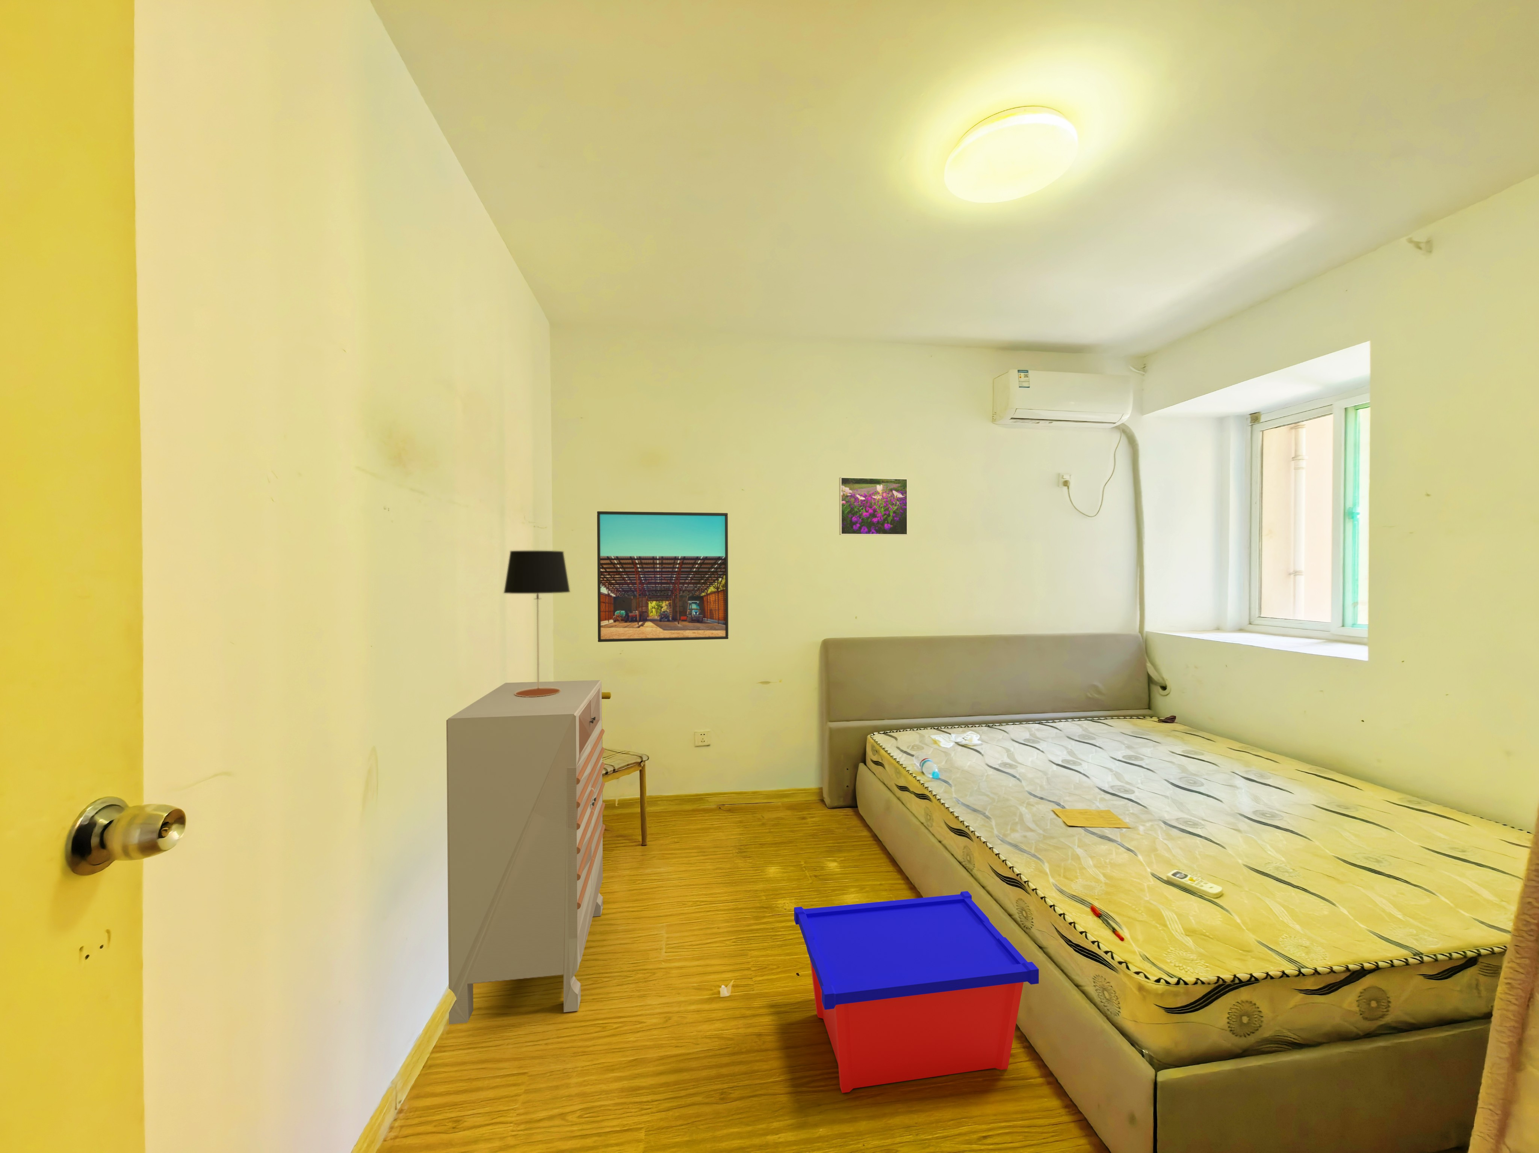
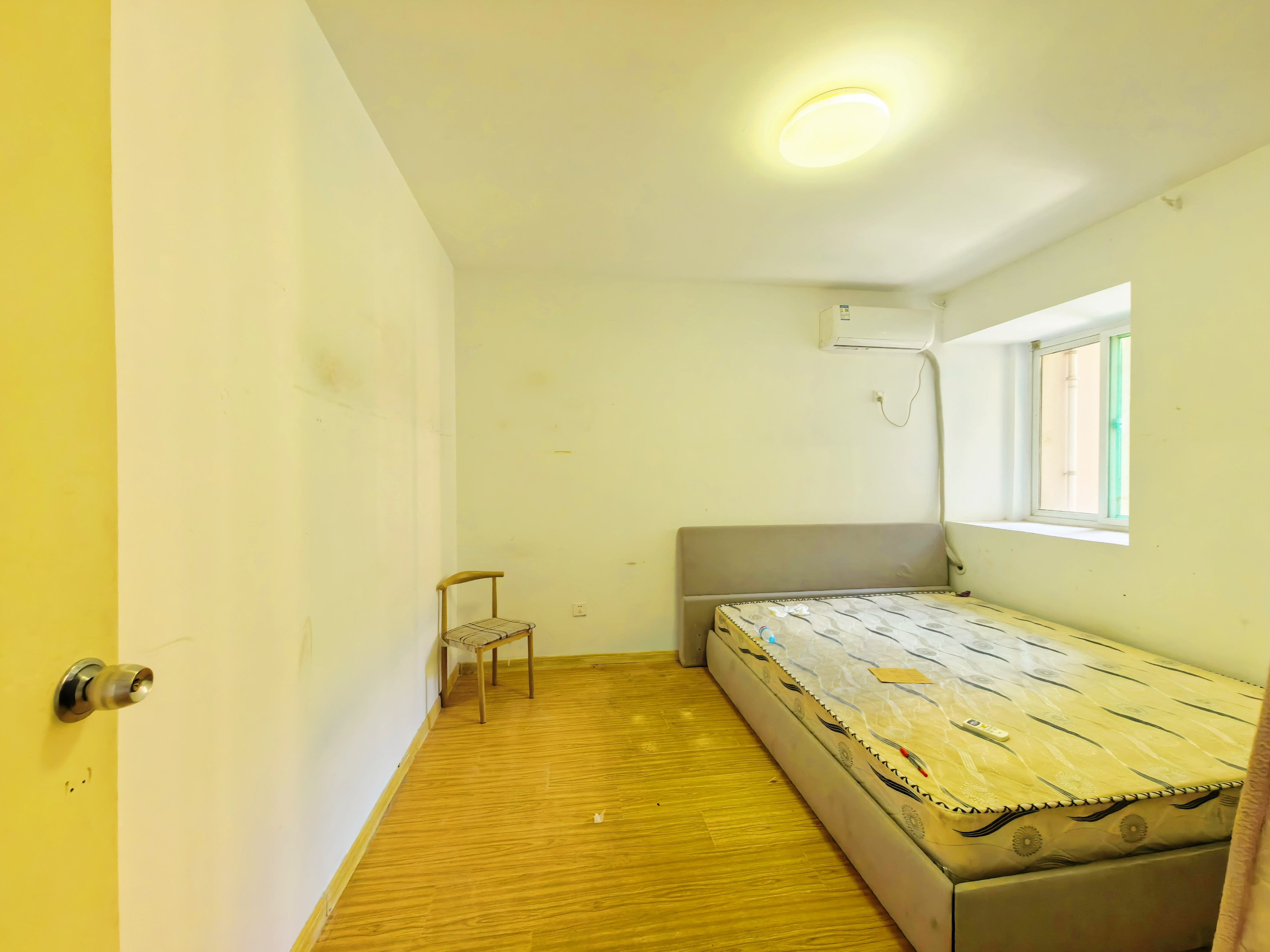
- dresser (538, 827)
- table lamp (538, 621)
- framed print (664, 576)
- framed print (874, 506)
- storage bin (906, 987)
